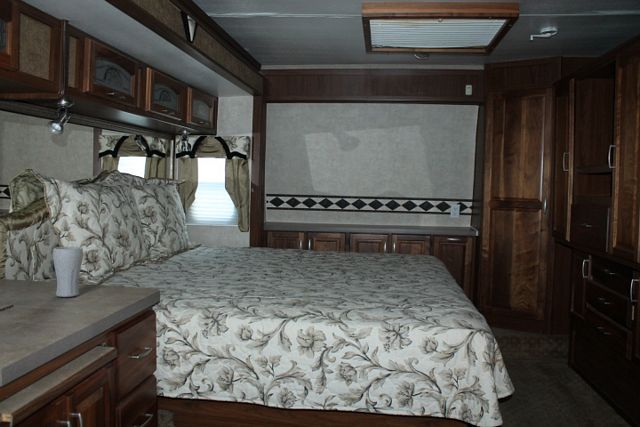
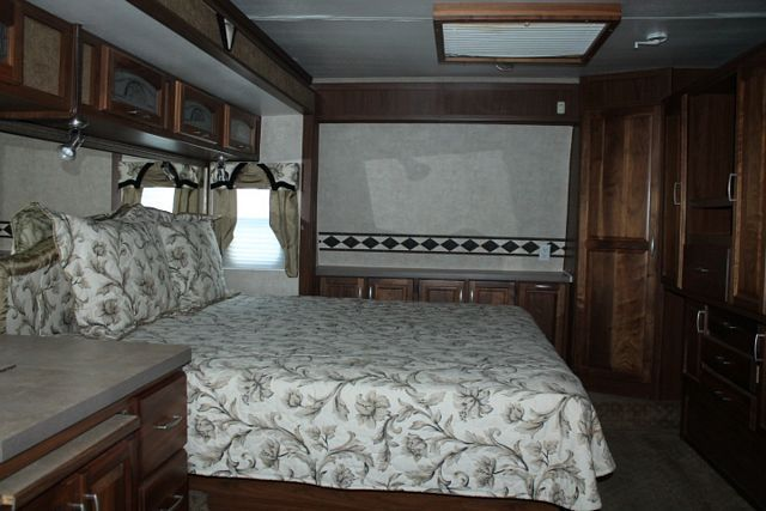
- drinking glass (67, 271)
